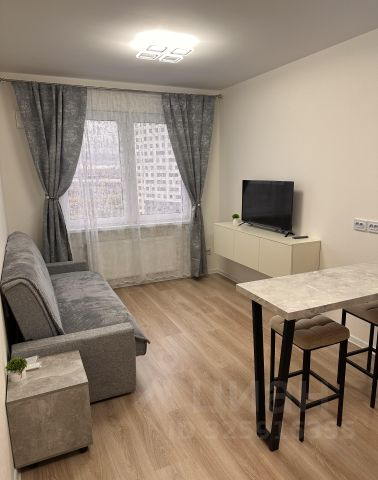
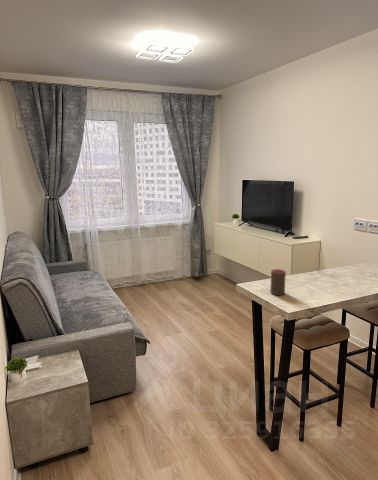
+ cup (277, 282)
